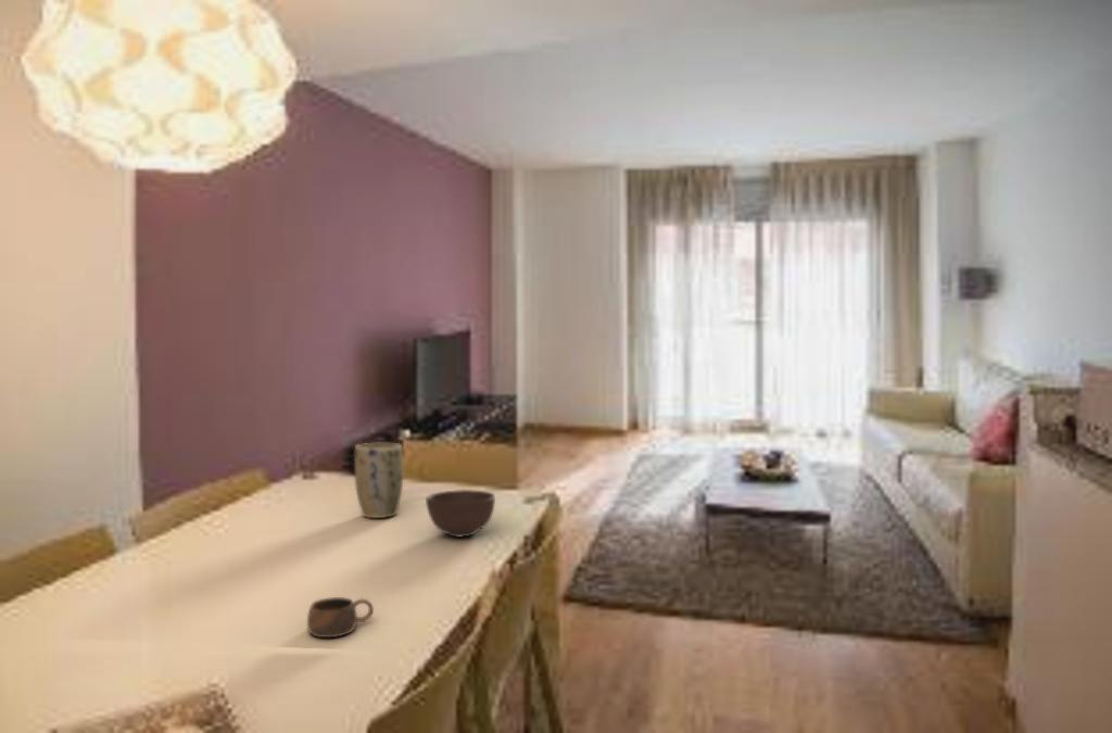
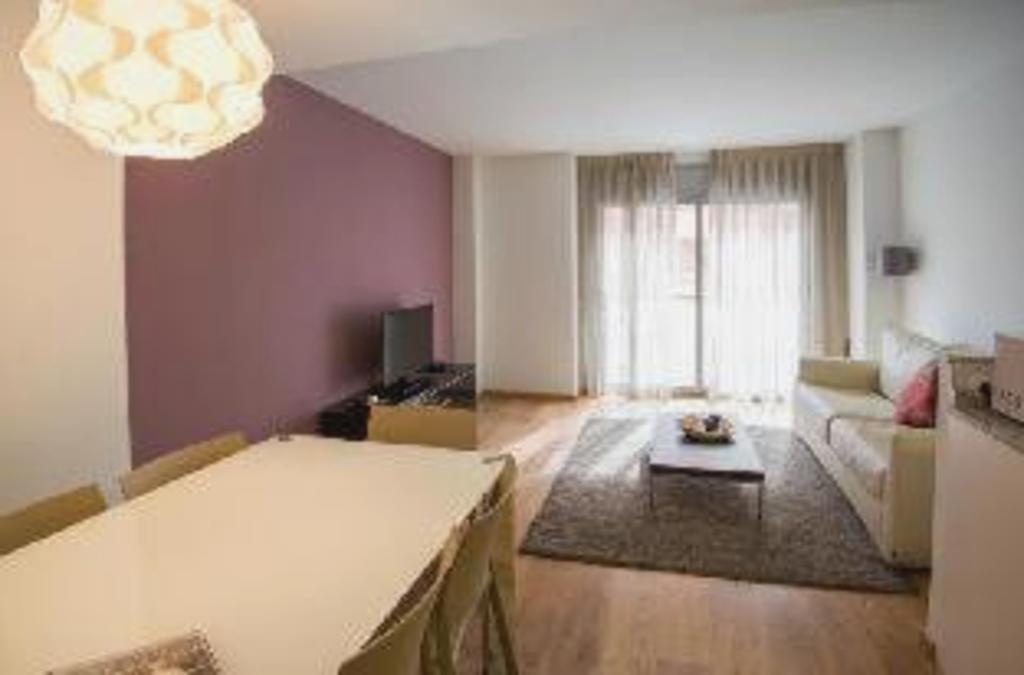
- bowl (460, 515)
- cup (340, 616)
- plant pot (379, 479)
